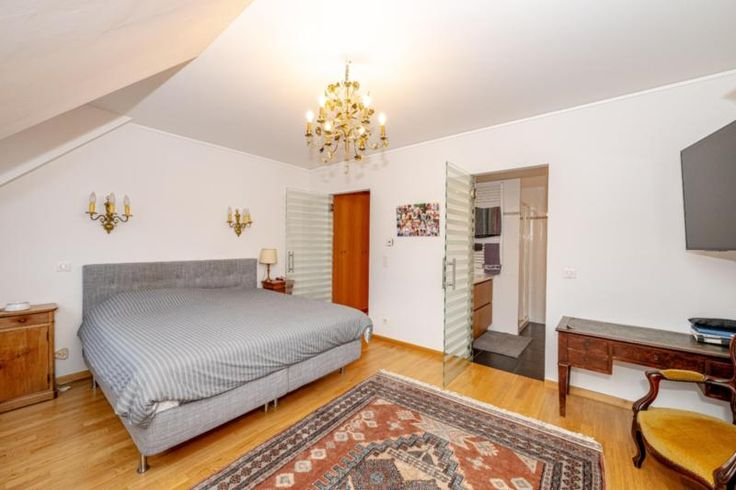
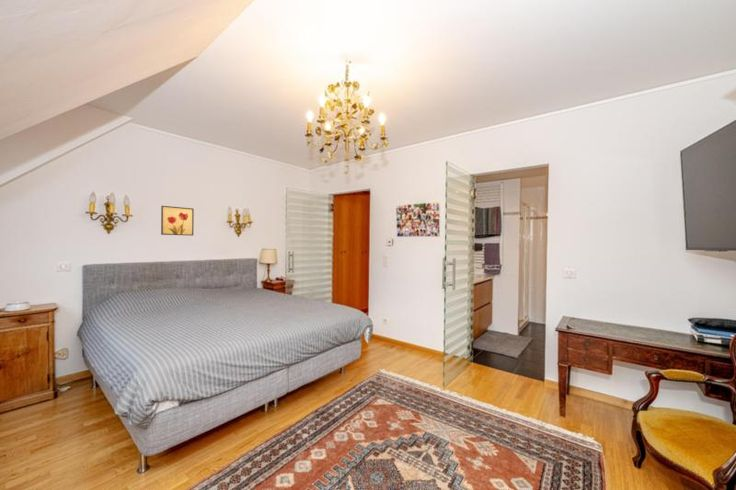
+ wall art (177, 221)
